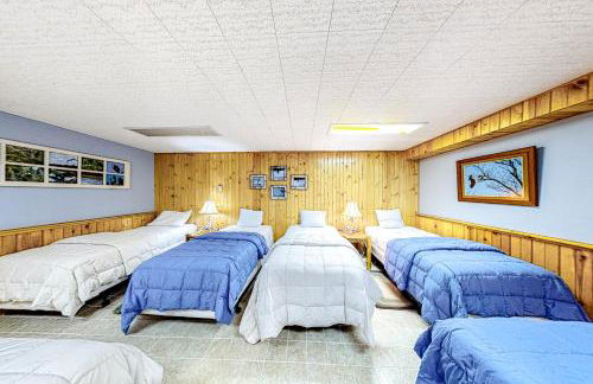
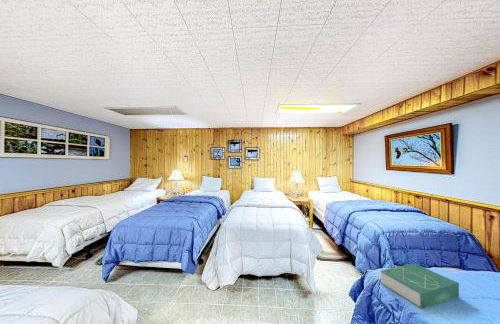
+ book (417, 283)
